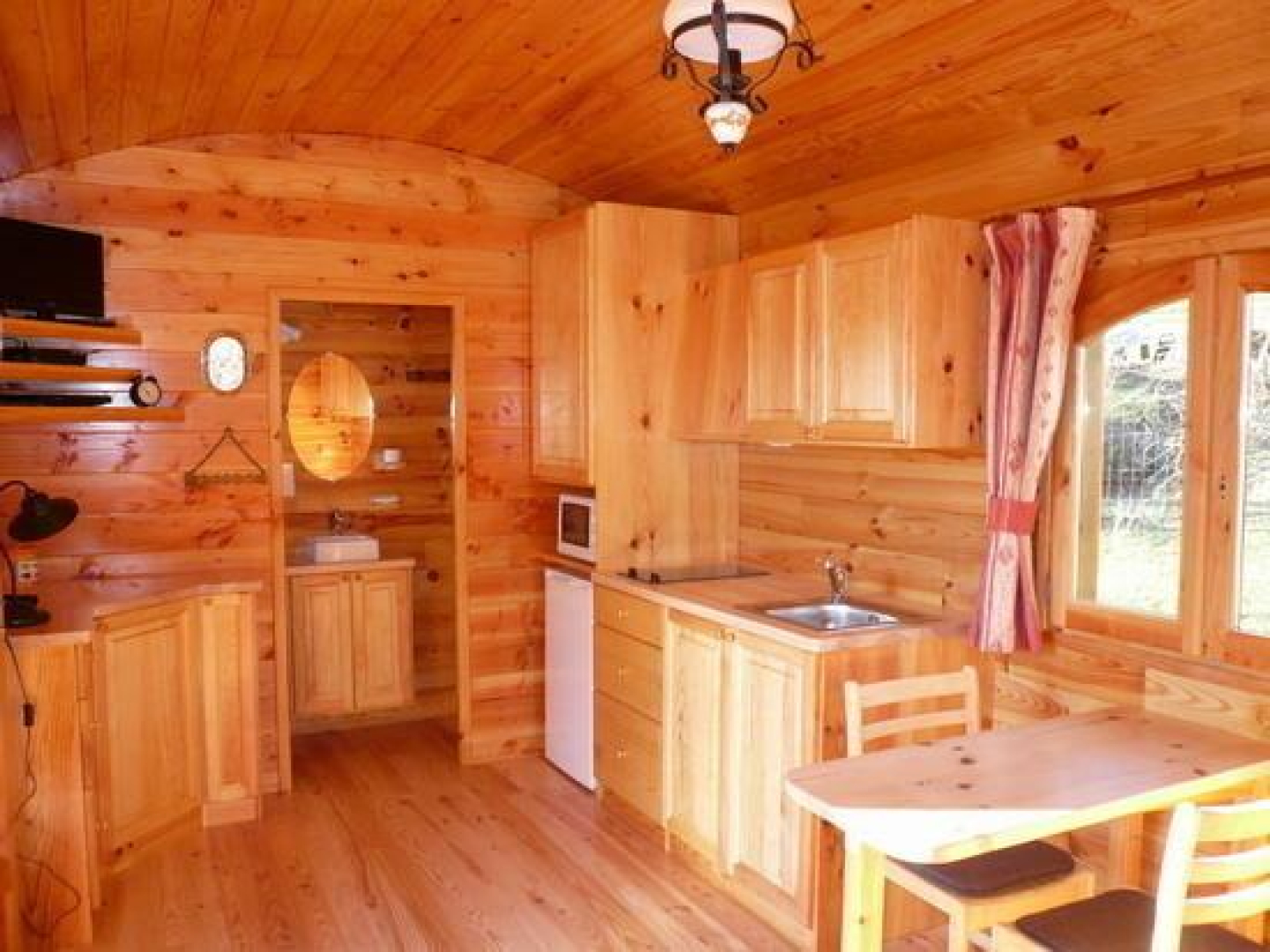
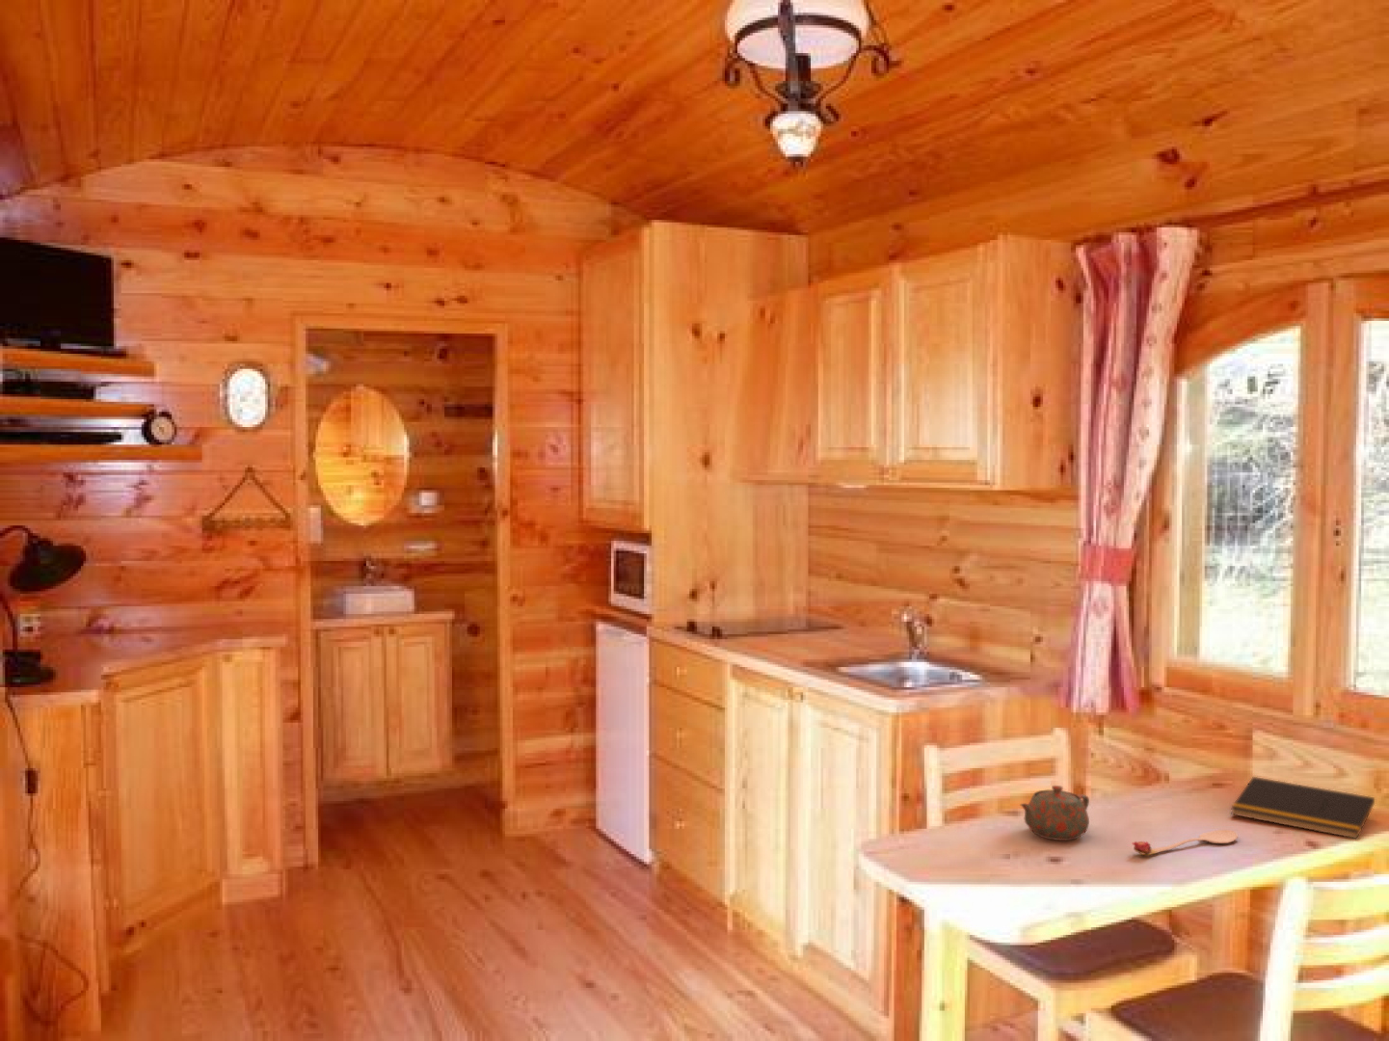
+ teapot (1054, 810)
+ notepad (1302, 806)
+ spoon (1184, 841)
